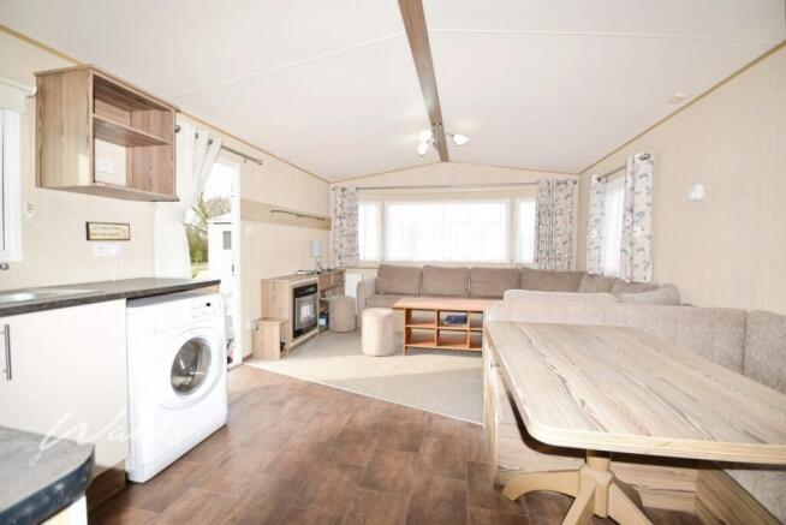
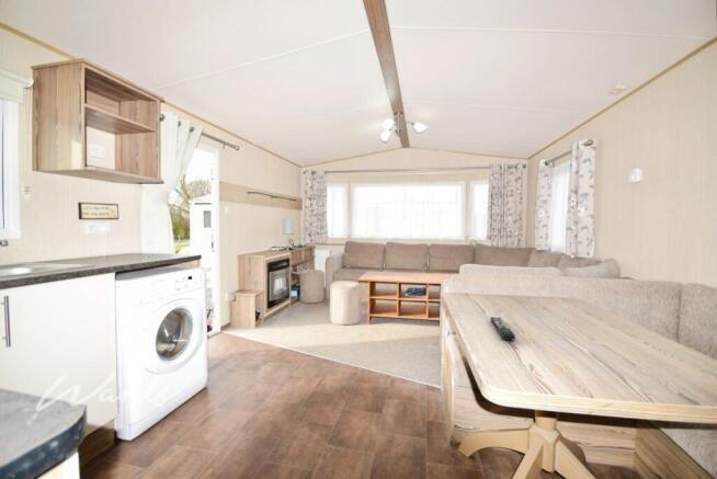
+ remote control (501, 327)
